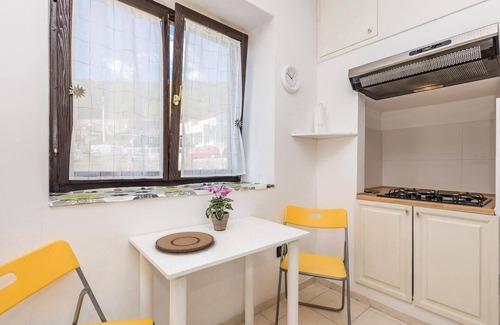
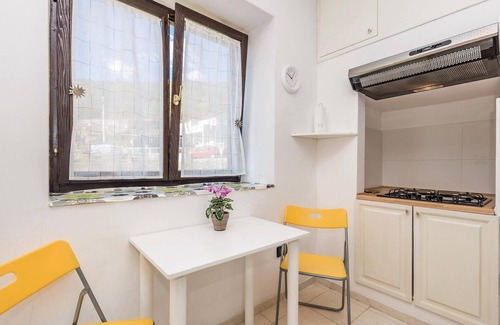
- plate (185, 241)
